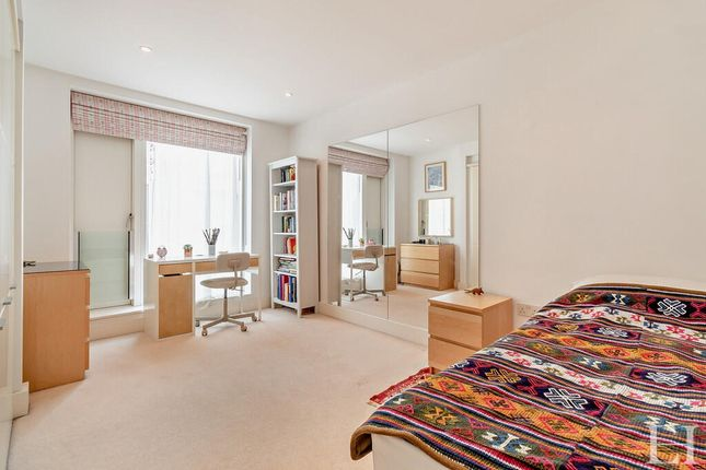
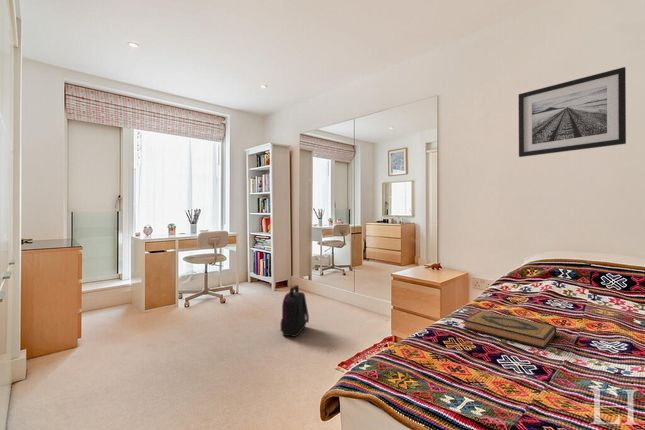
+ hardback book (508, 326)
+ wall art (567, 116)
+ backpack (295, 308)
